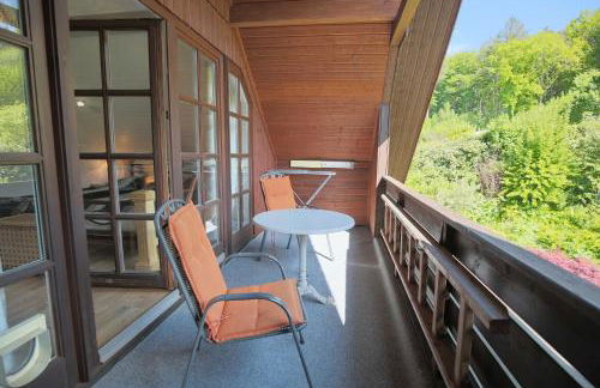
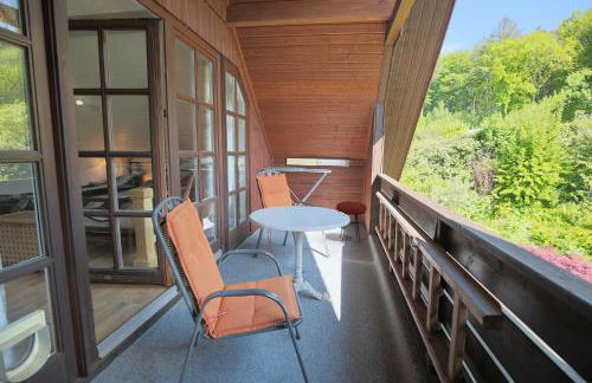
+ stool (355, 221)
